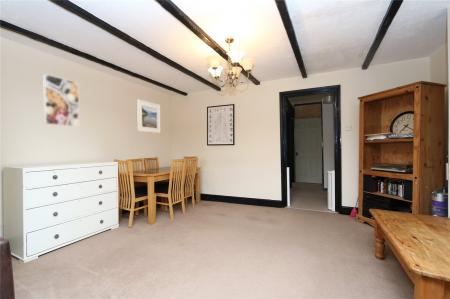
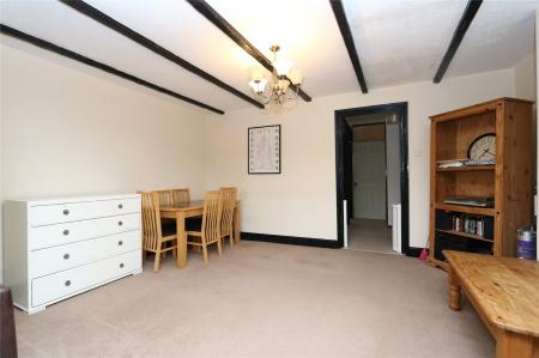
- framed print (62, 102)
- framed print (149, 117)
